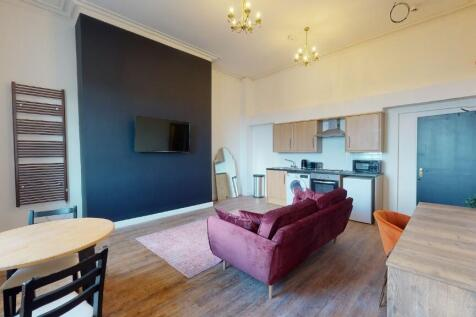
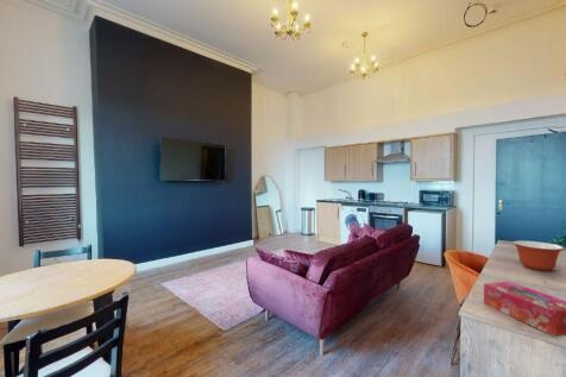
+ mixing bowl (536, 256)
+ tissue box (528, 304)
